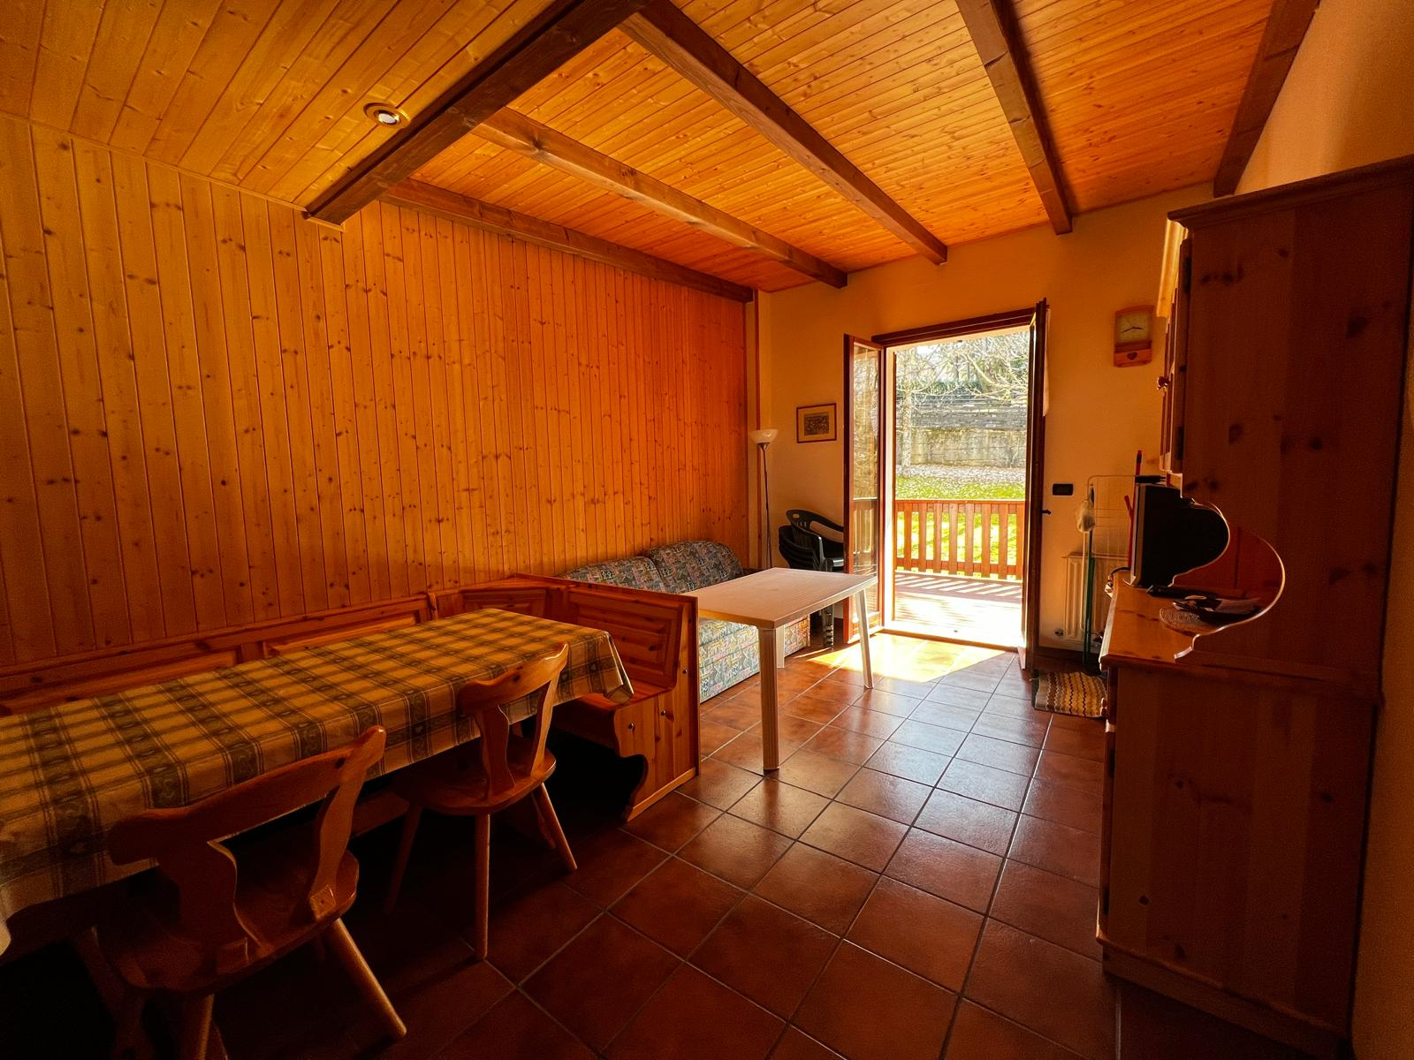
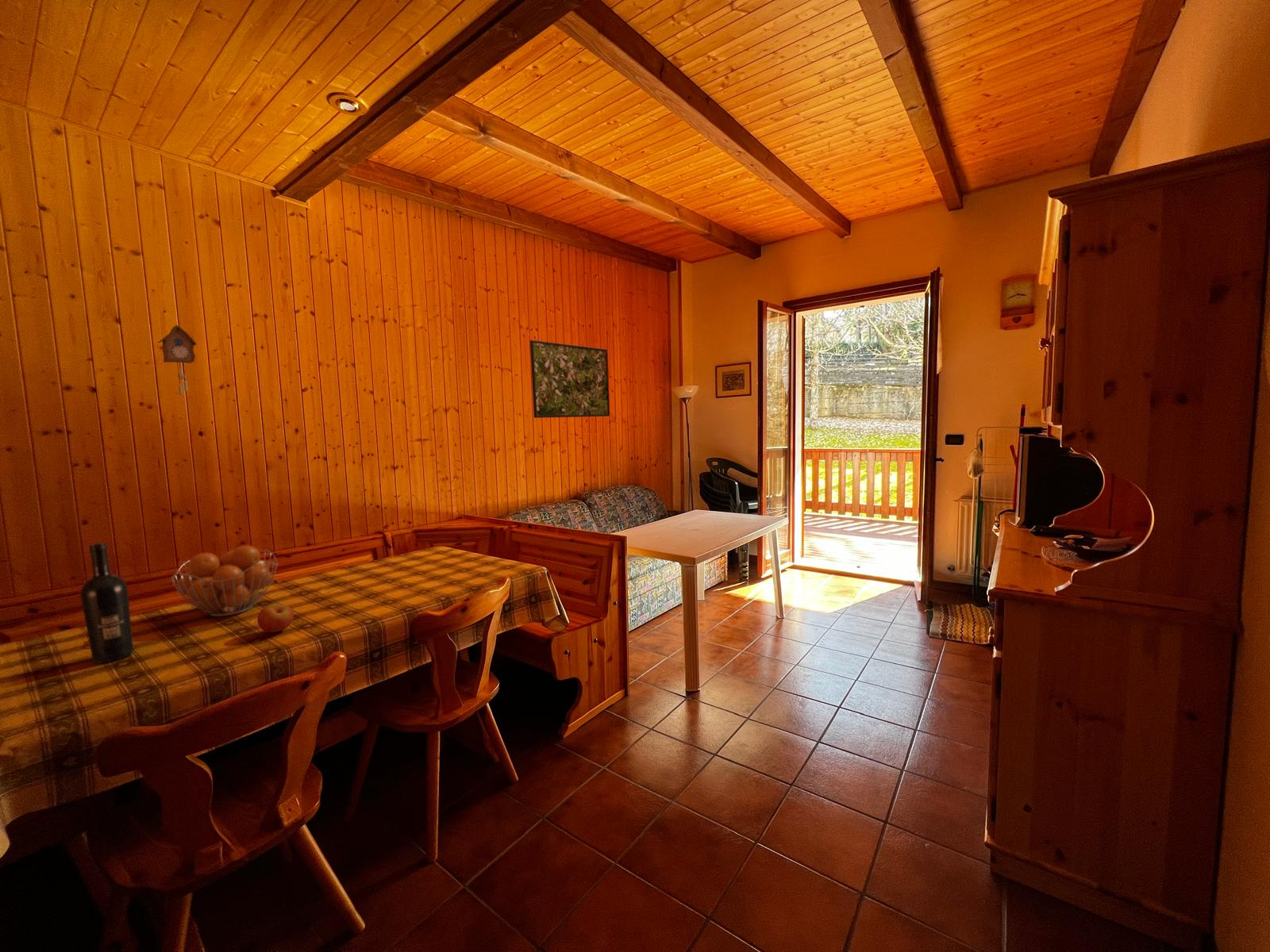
+ fruit basket (228, 579)
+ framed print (572, 381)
+ cuckoo clock (179, 361)
+ apple (275, 617)
+ wine bottle (106, 601)
